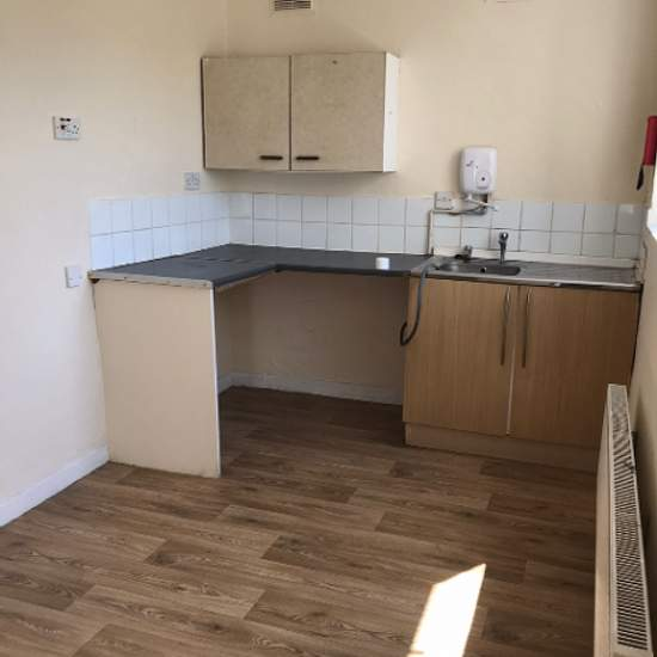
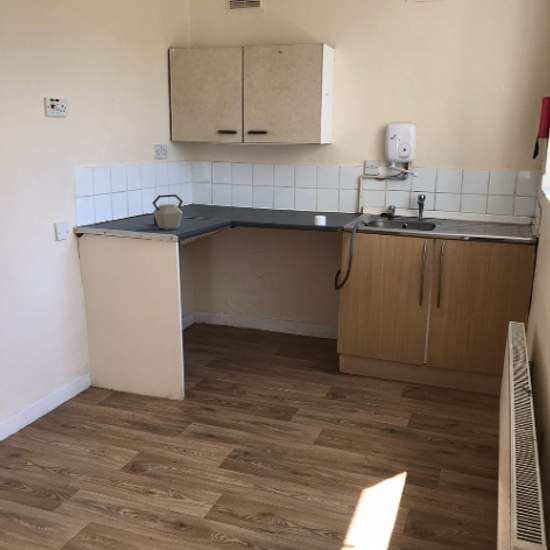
+ kettle (163, 210)
